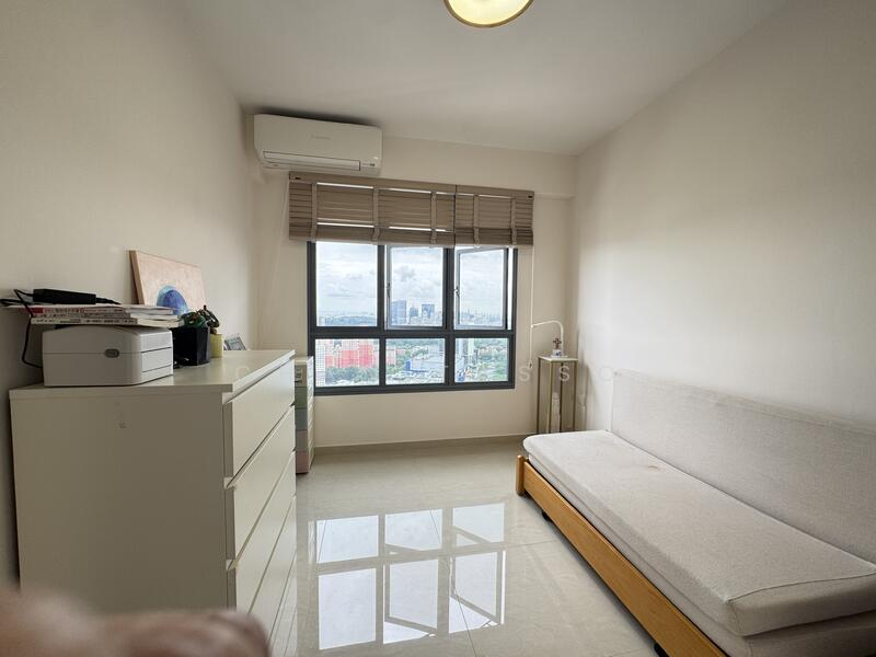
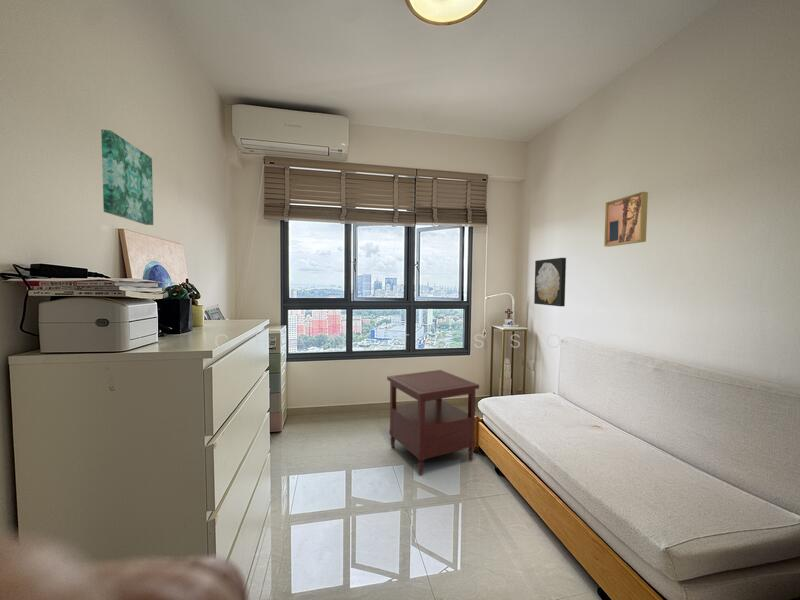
+ wall art (549, 282)
+ wall art (129, 182)
+ wall art (624, 221)
+ side table (430, 417)
